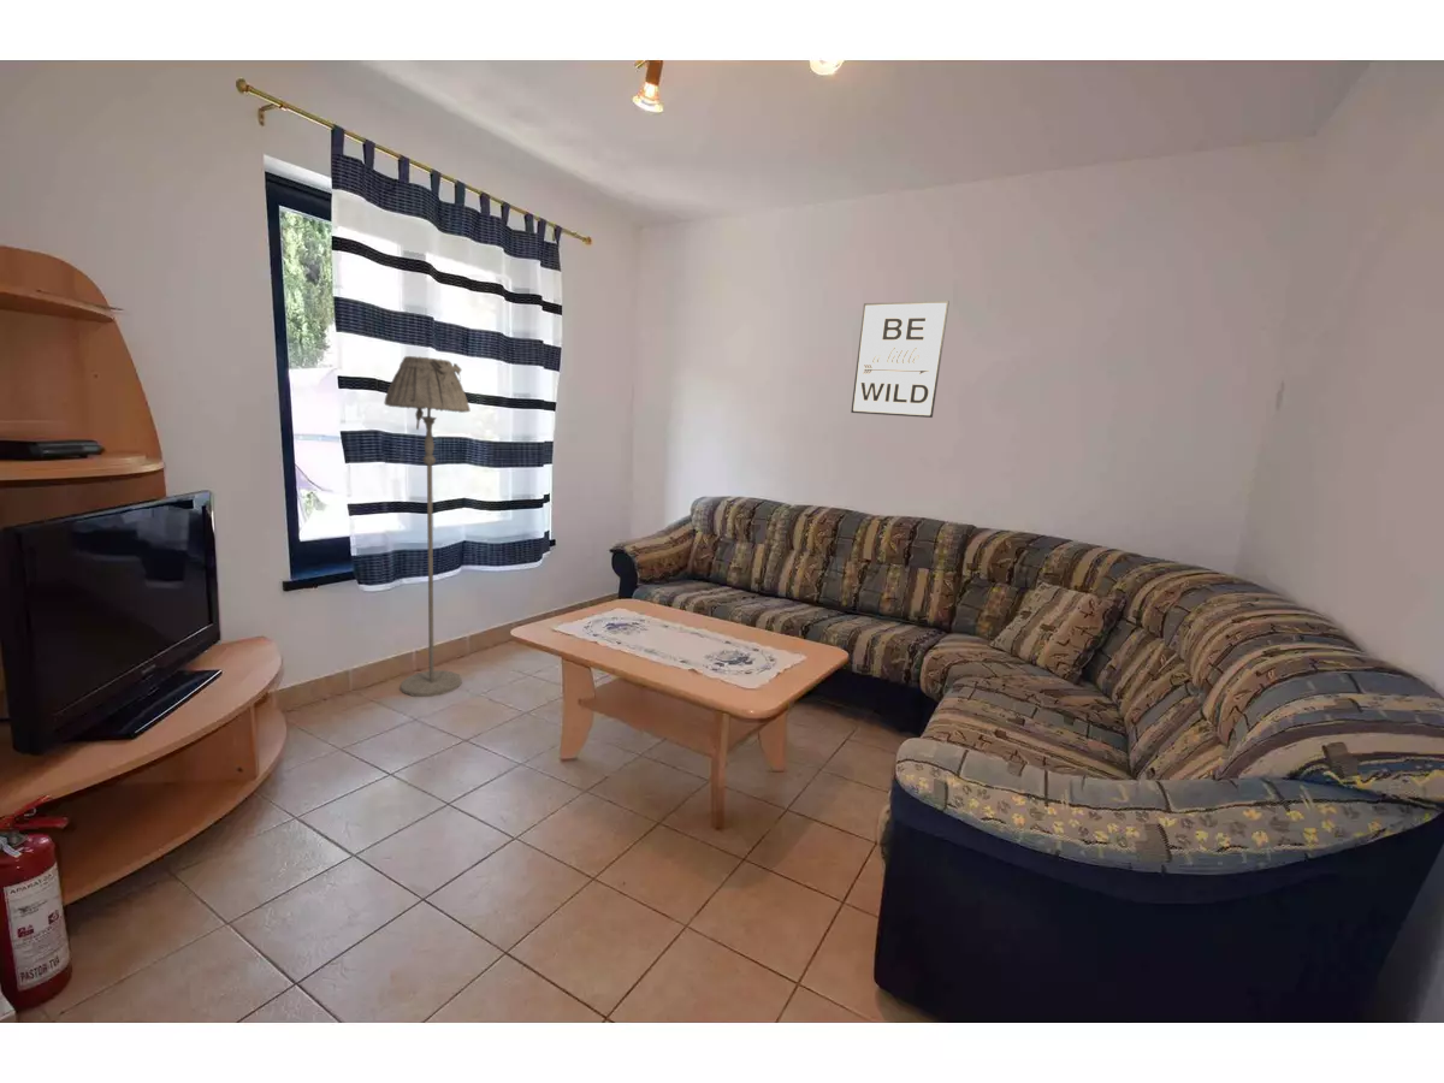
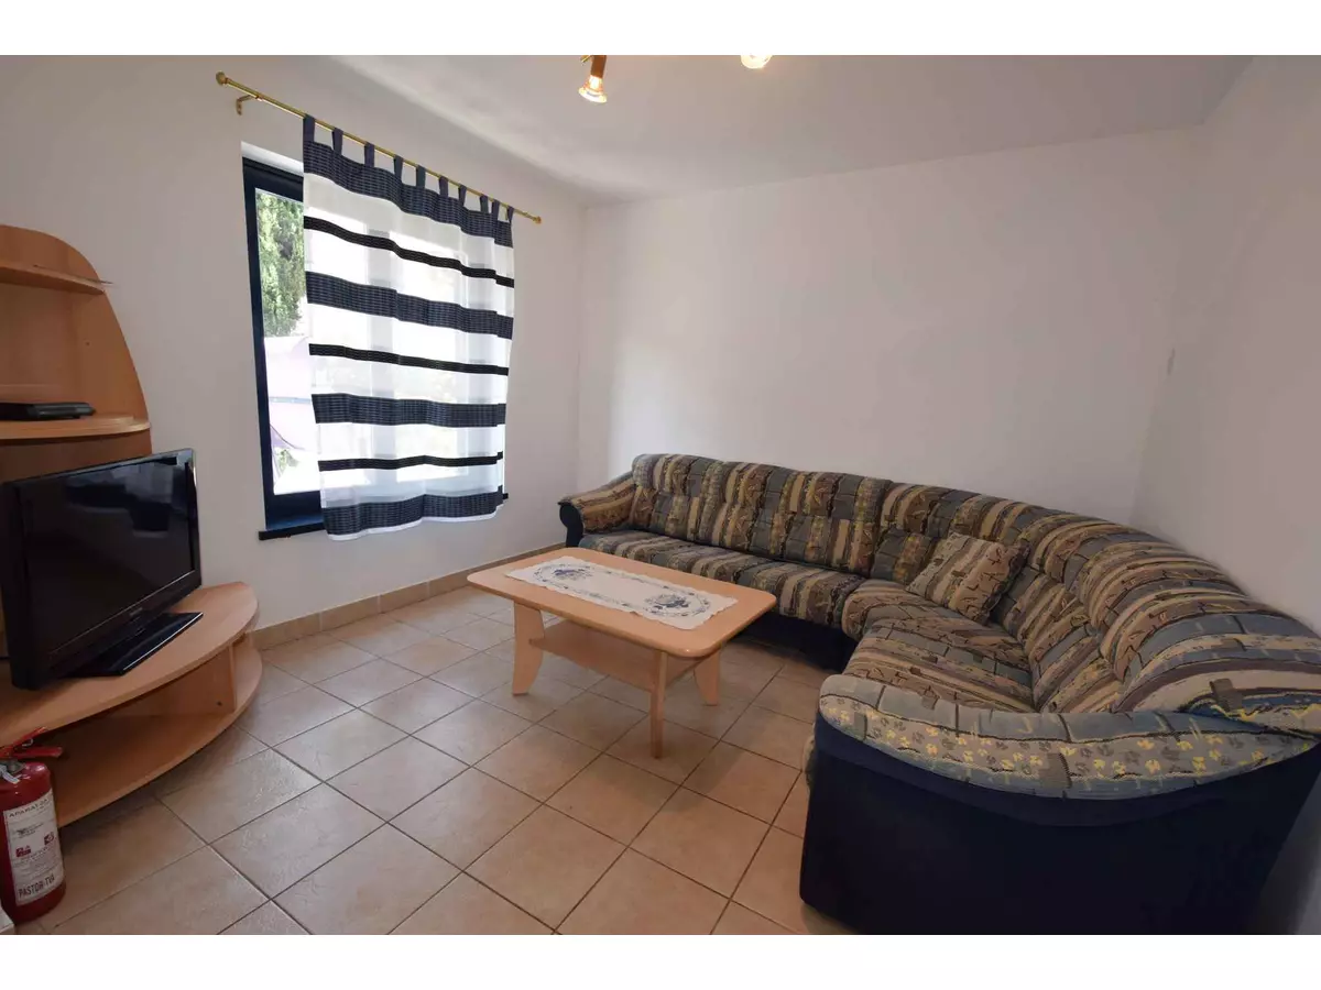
- wall art (898, 359)
- floor lamp (430, 529)
